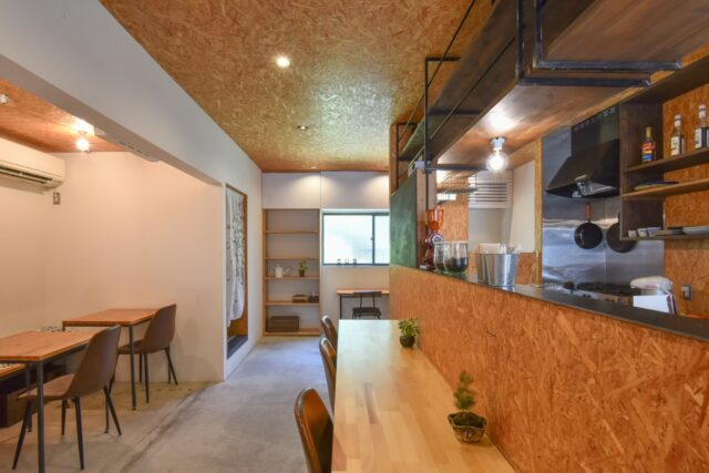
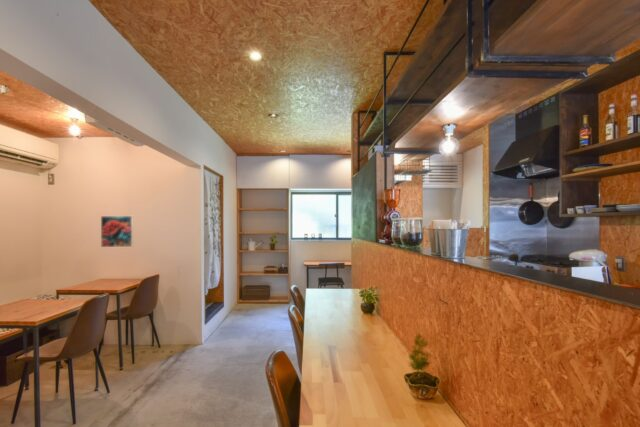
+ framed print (117, 231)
